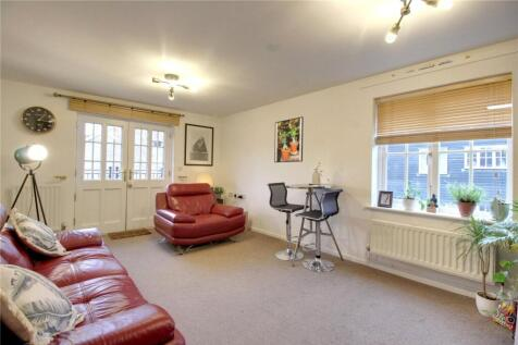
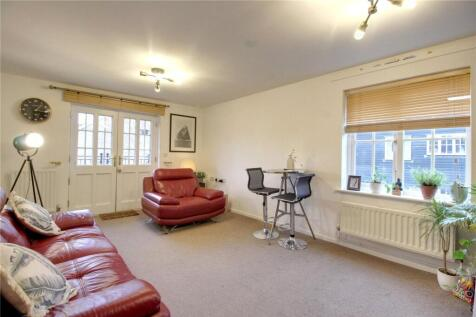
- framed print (287, 140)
